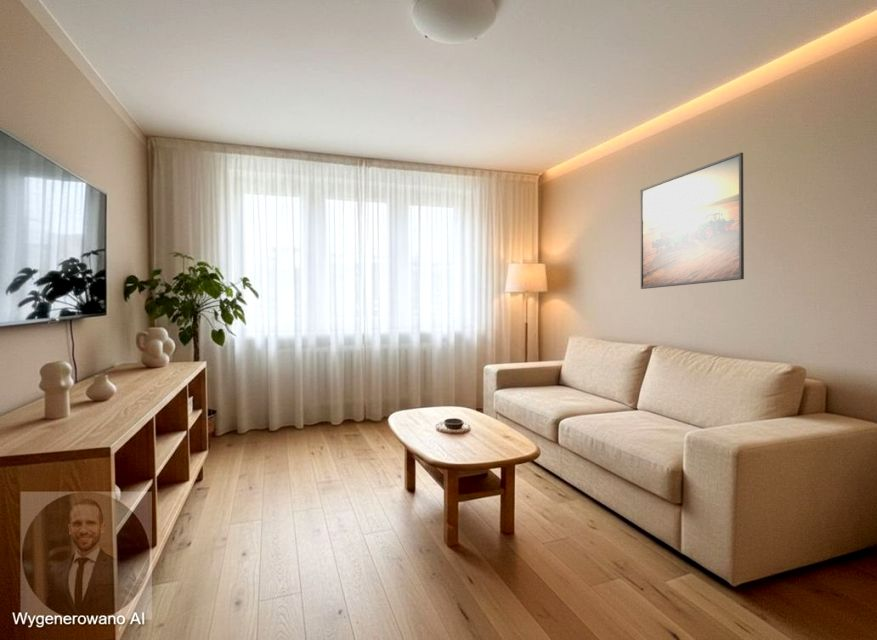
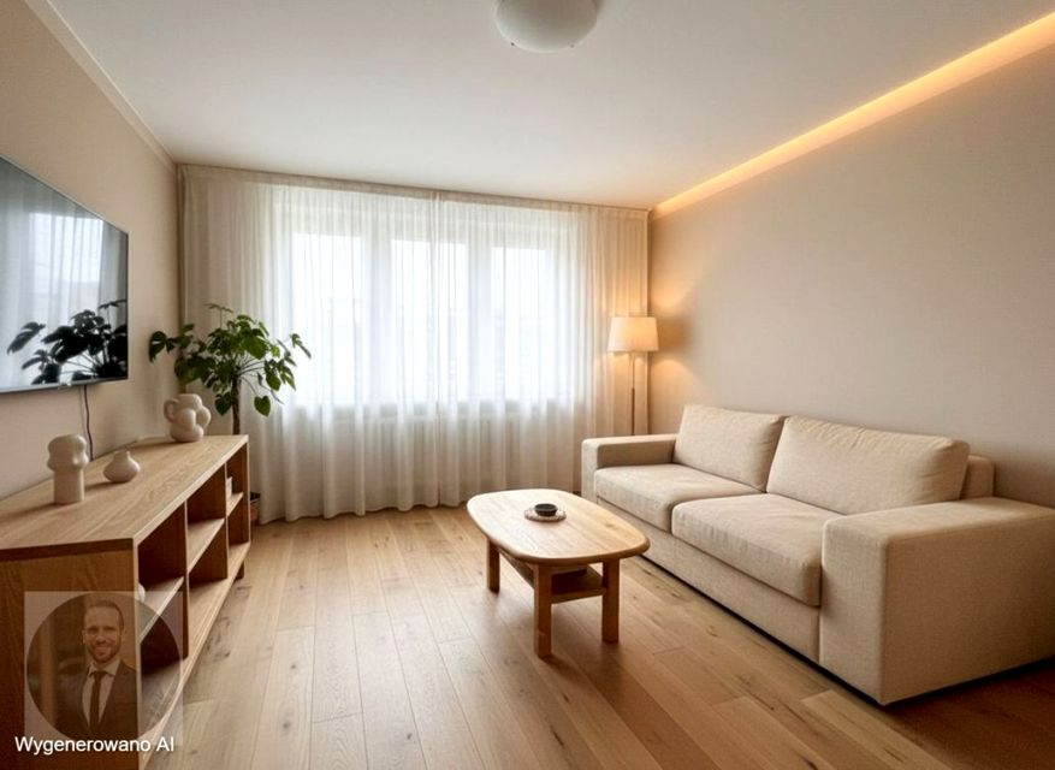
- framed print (685, 228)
